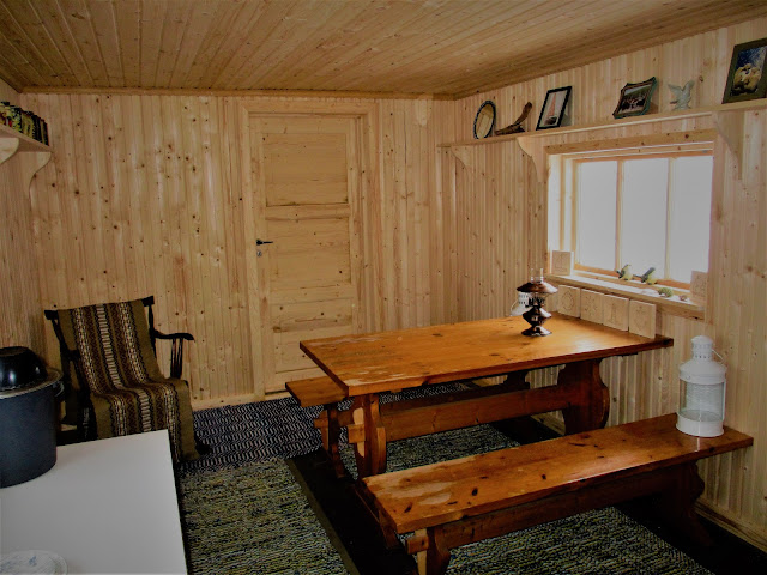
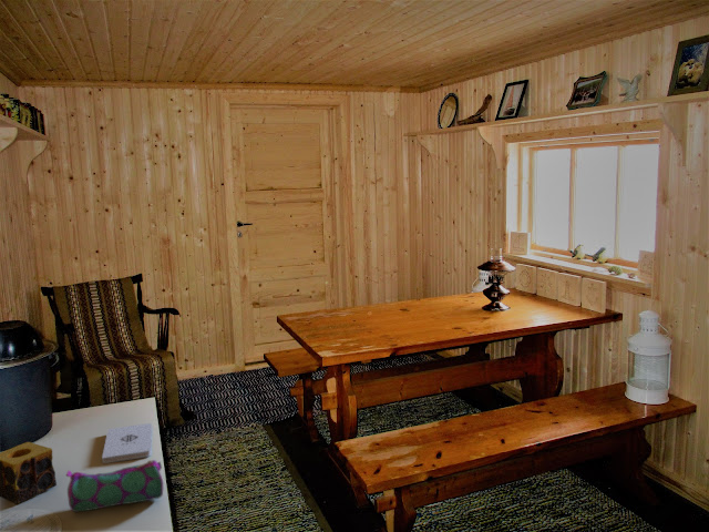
+ notepad (129, 441)
+ candle (23, 471)
+ pencil case (116, 484)
